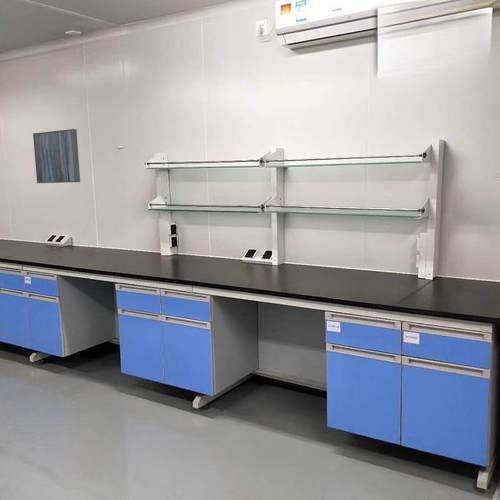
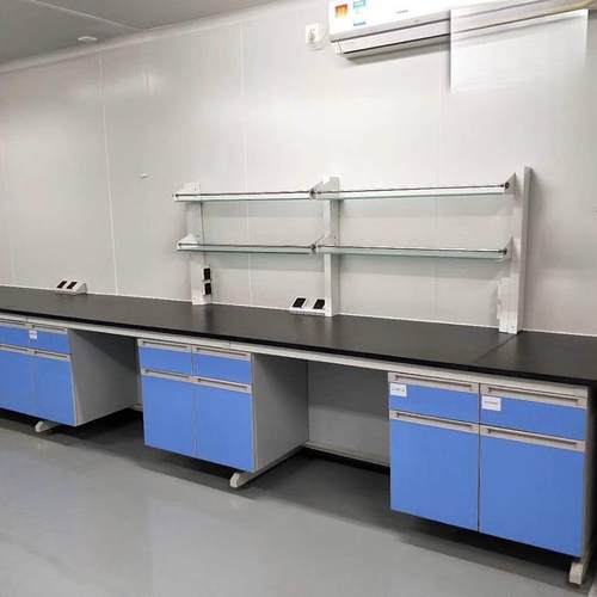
- wall art (56, 157)
